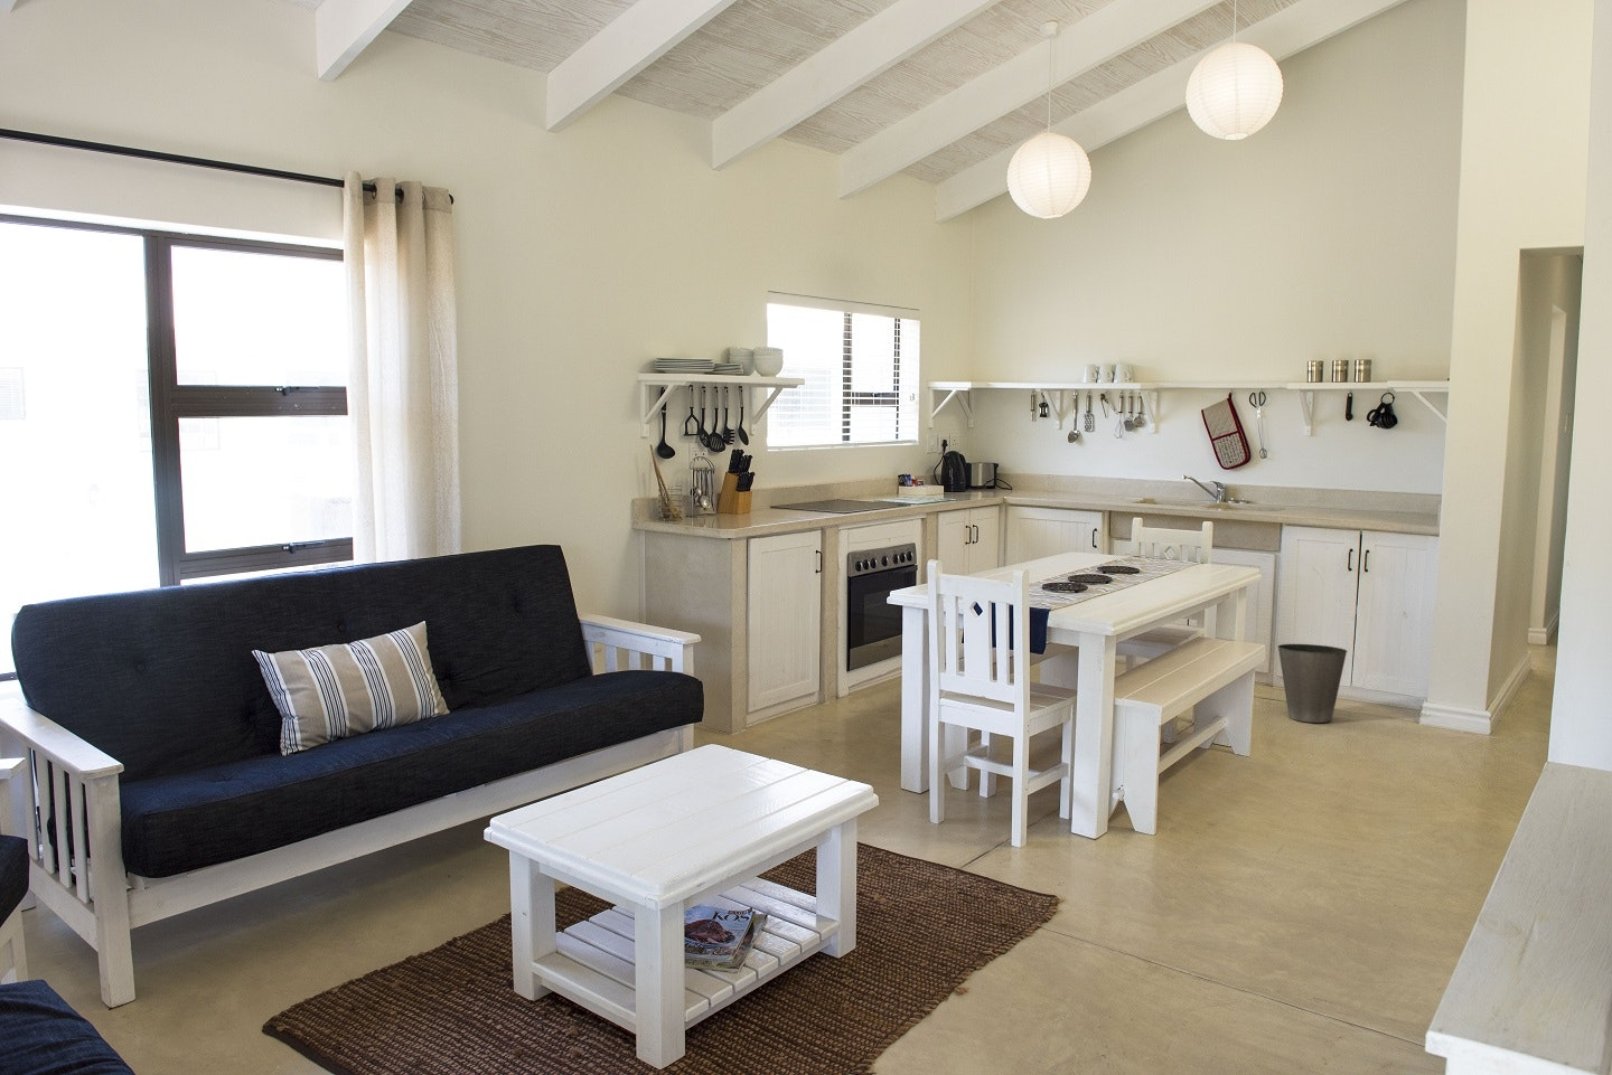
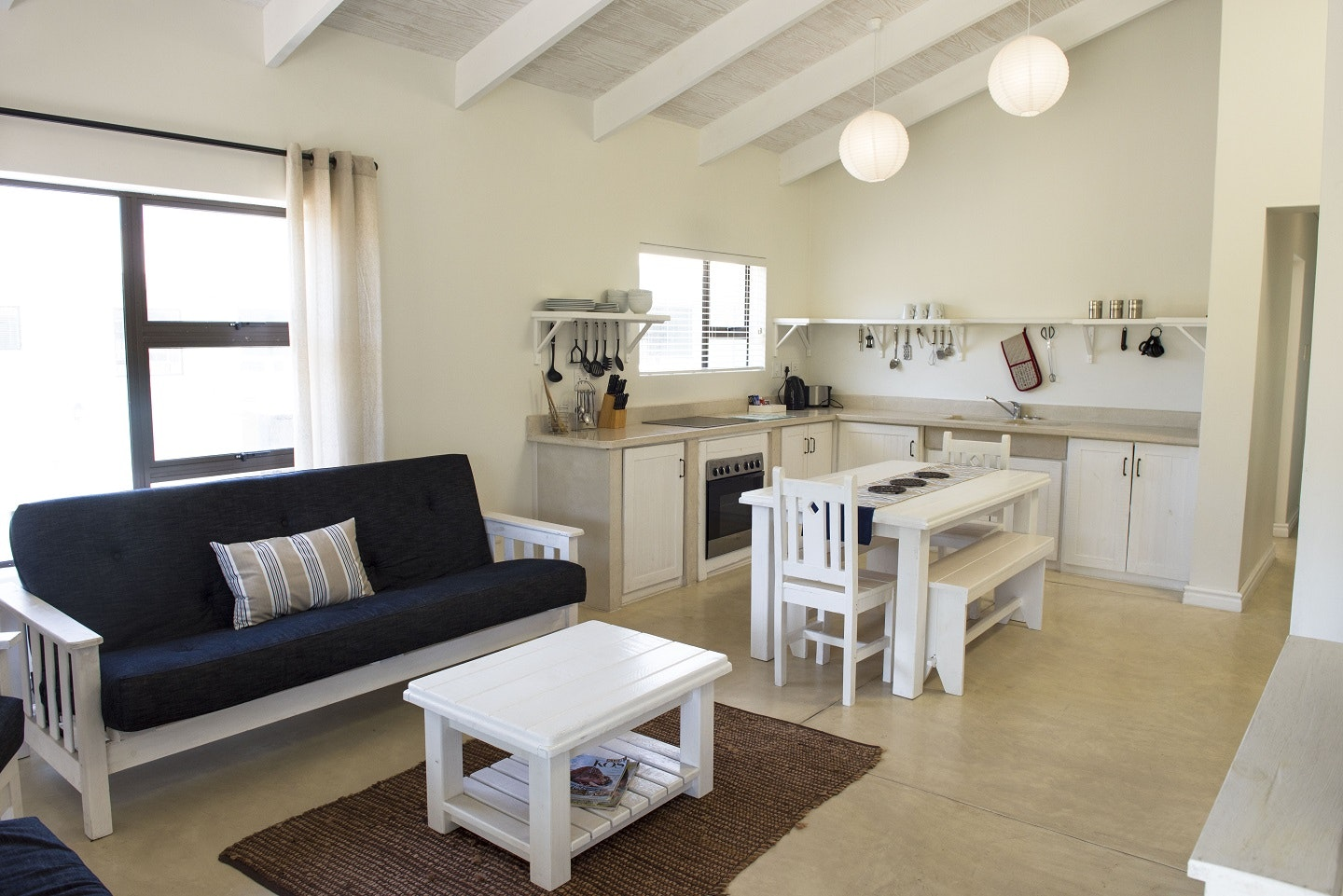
- waste basket (1310, 683)
